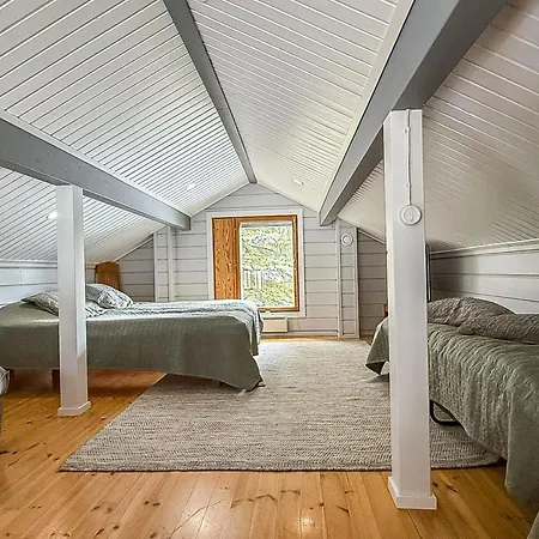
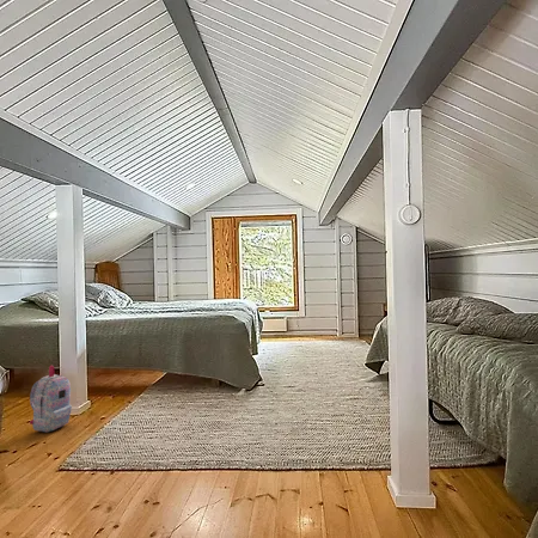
+ backpack (50, 396)
